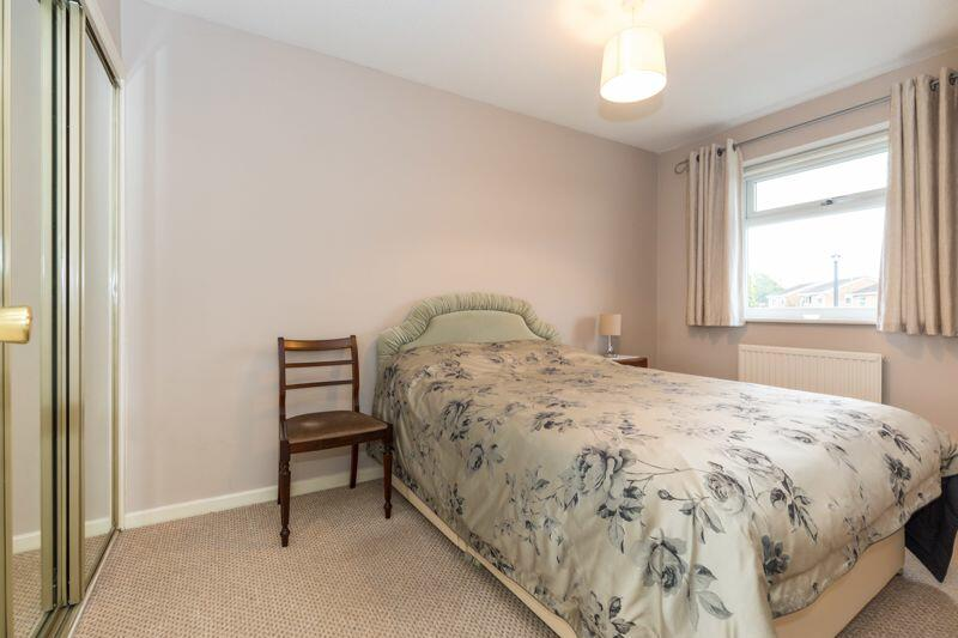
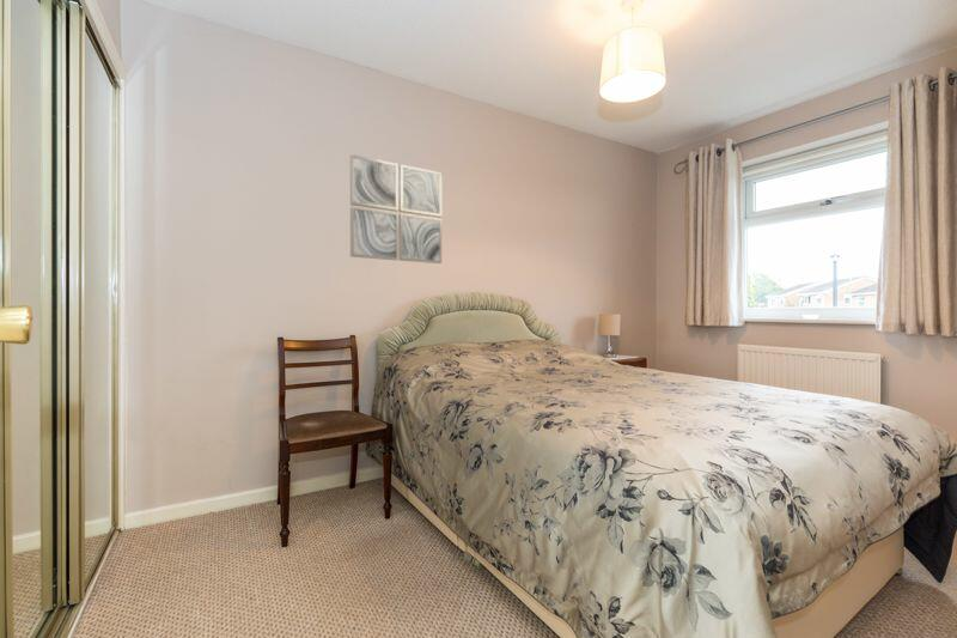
+ wall art (398, 211)
